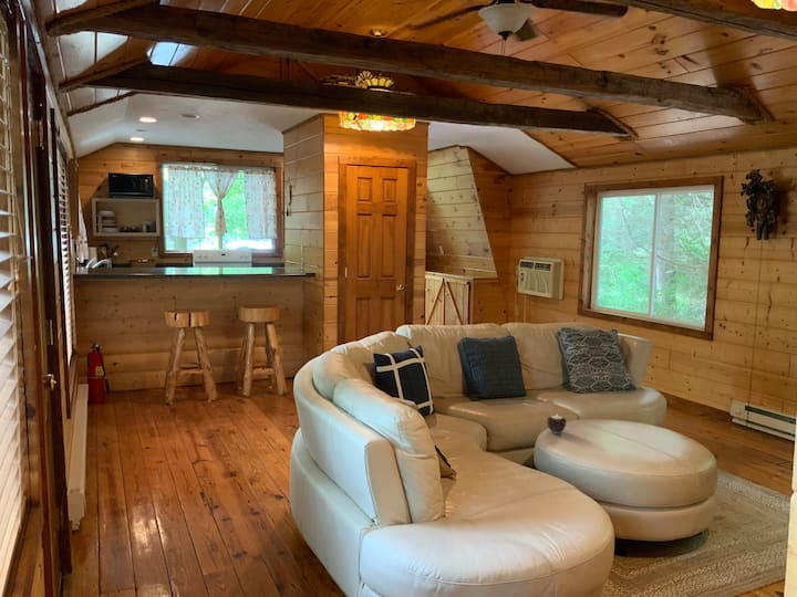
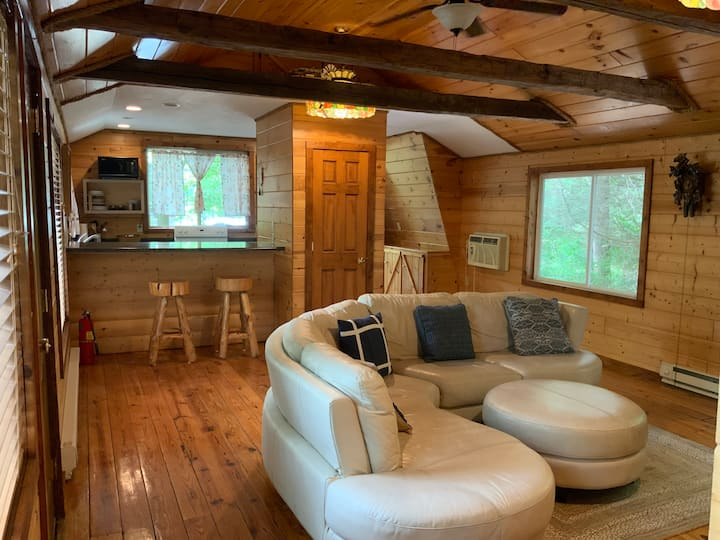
- candle (556, 422)
